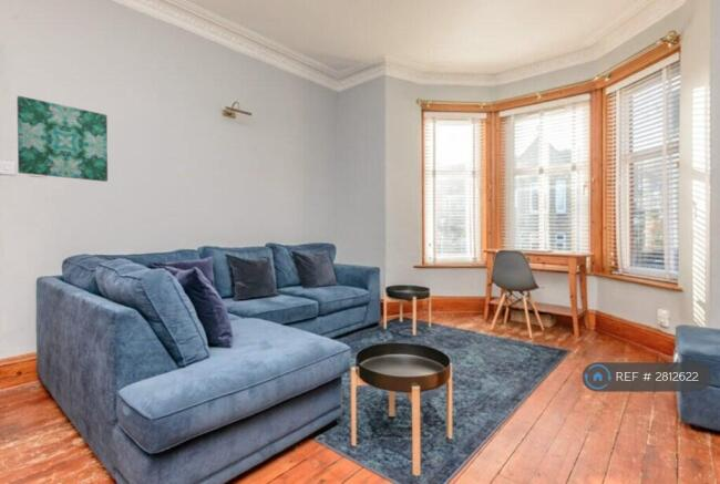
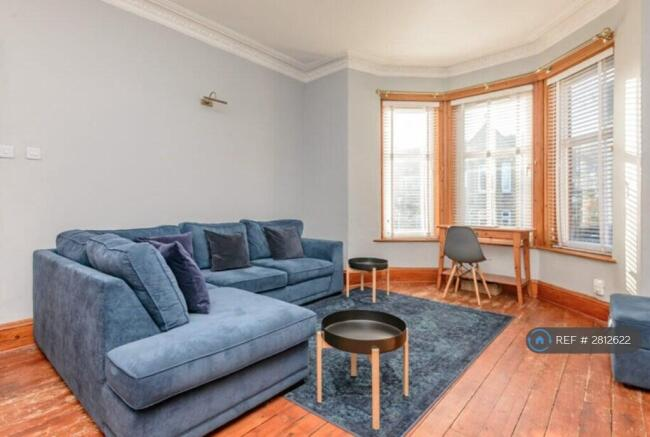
- wall art (65, 142)
